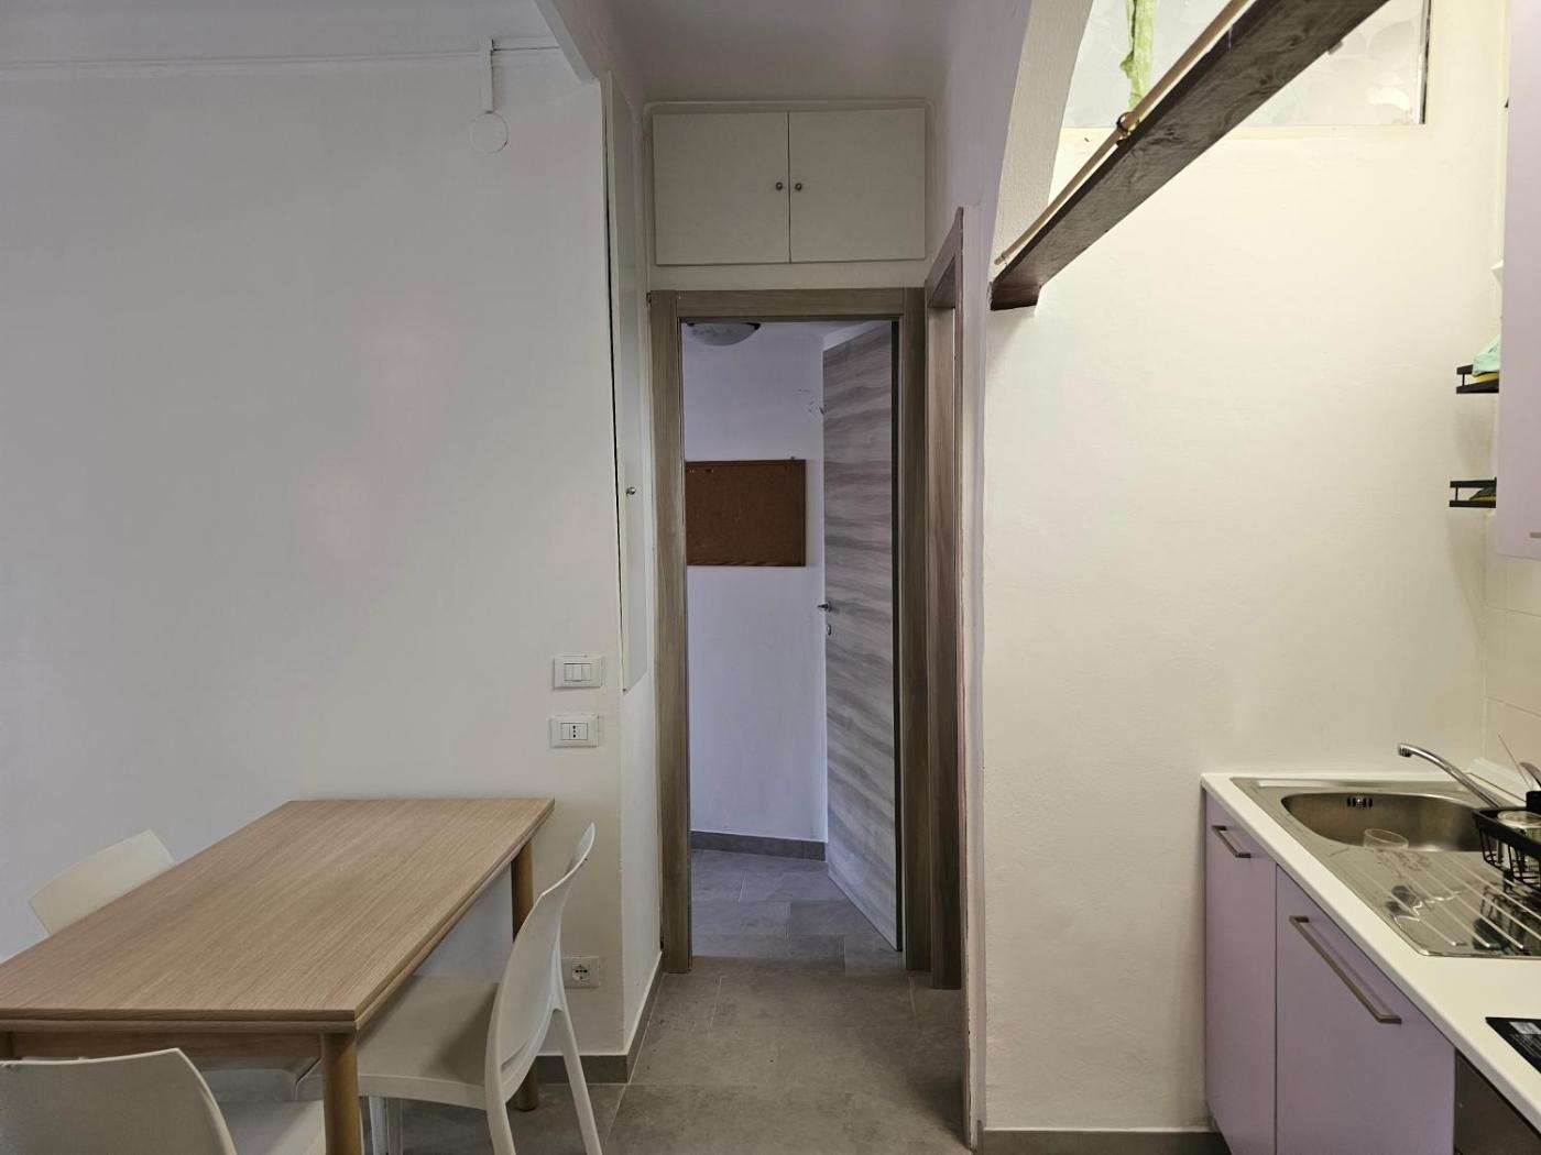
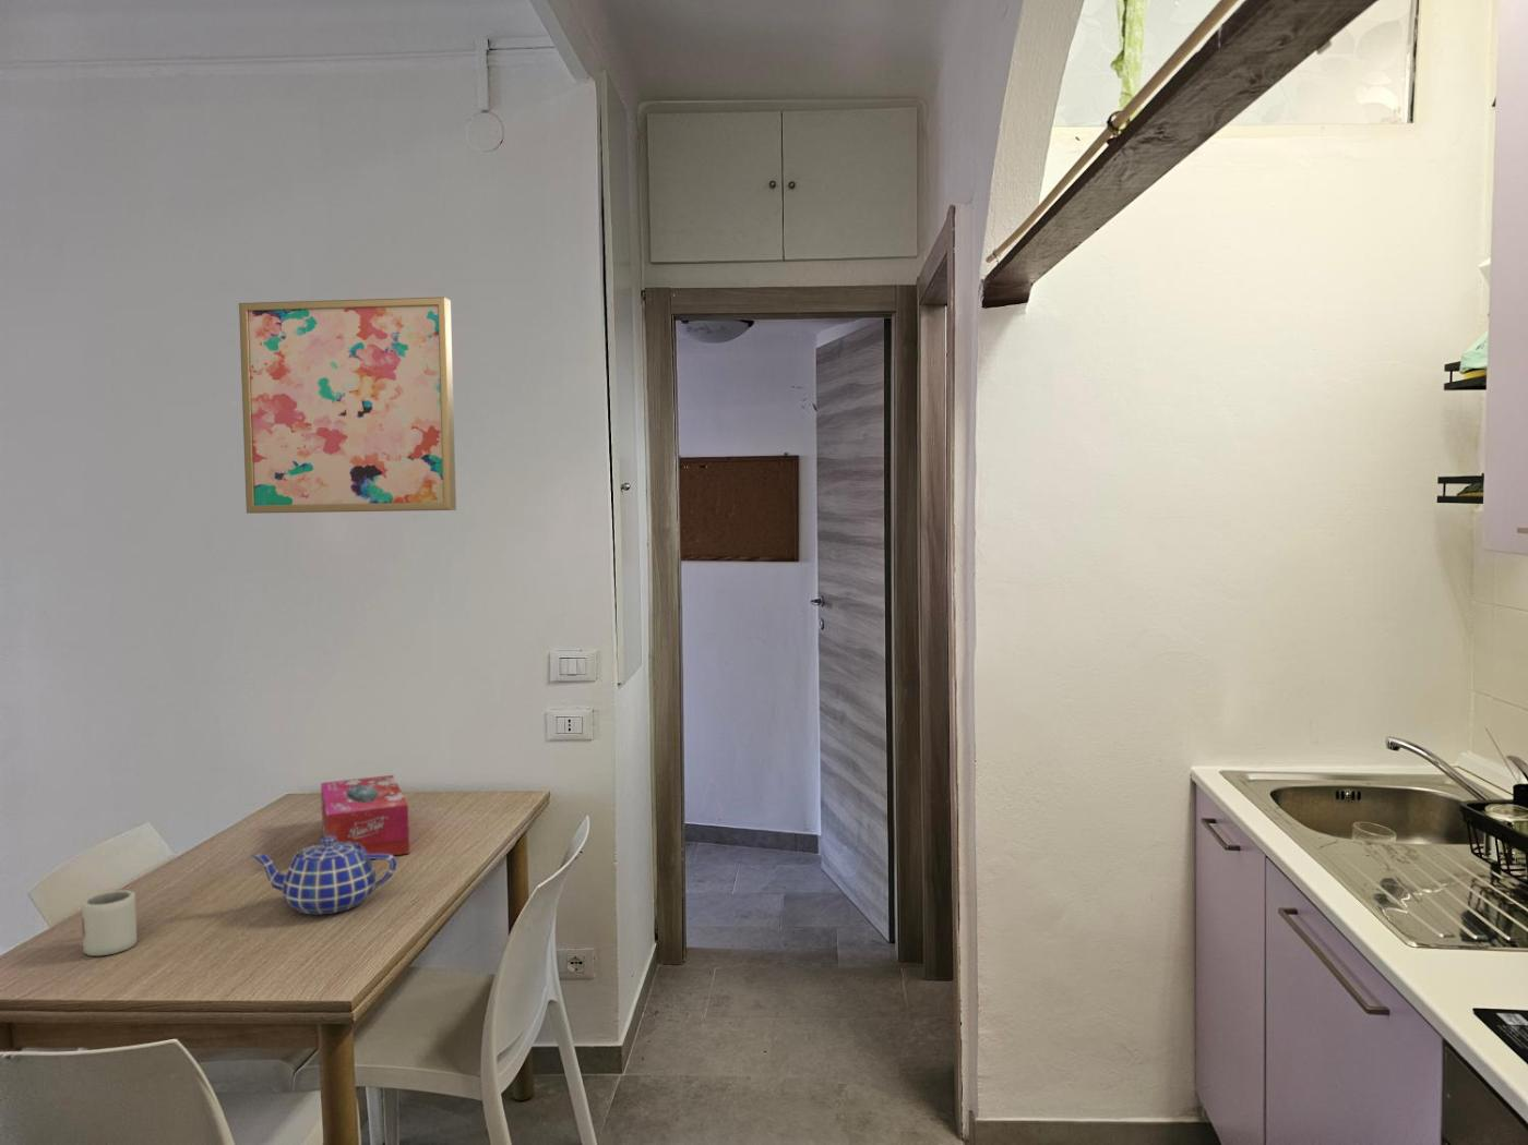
+ wall art (347, 407)
+ teapot (324, 871)
+ cup (112, 919)
+ tissue box (362, 815)
